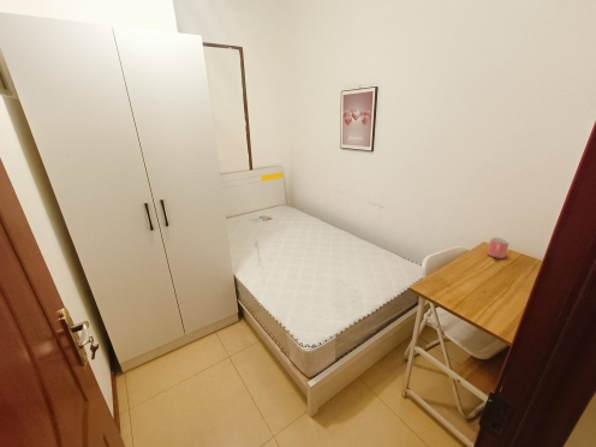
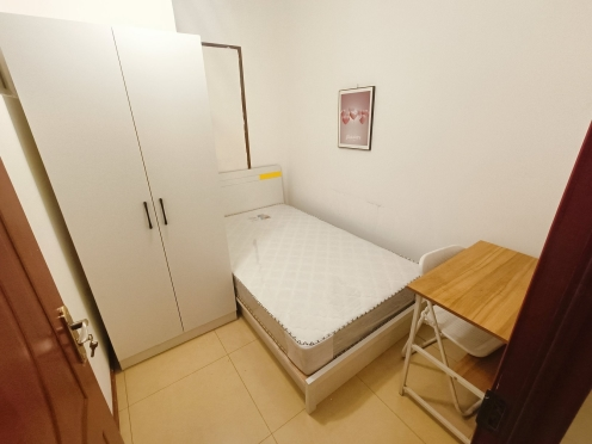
- mug (497, 248)
